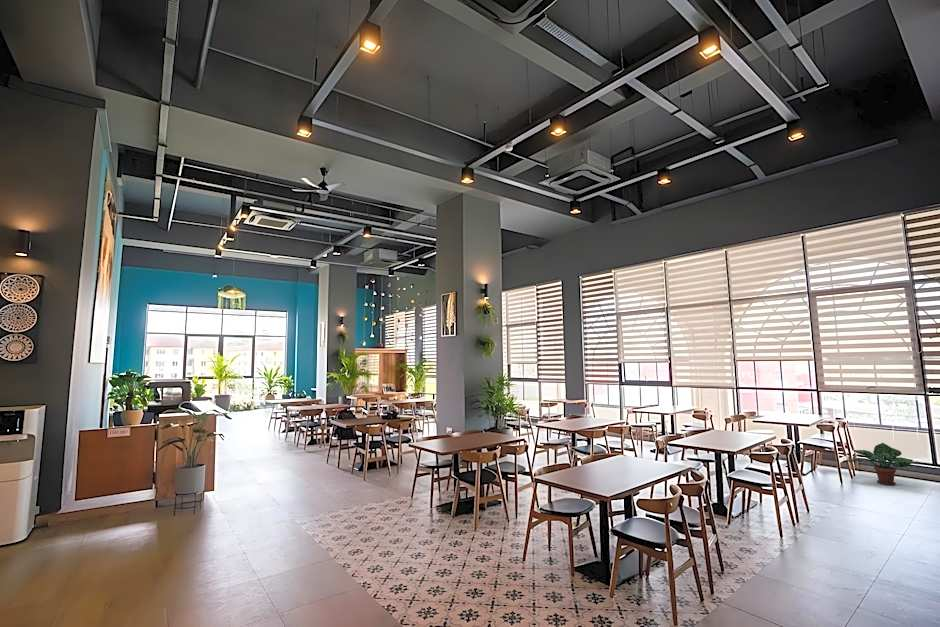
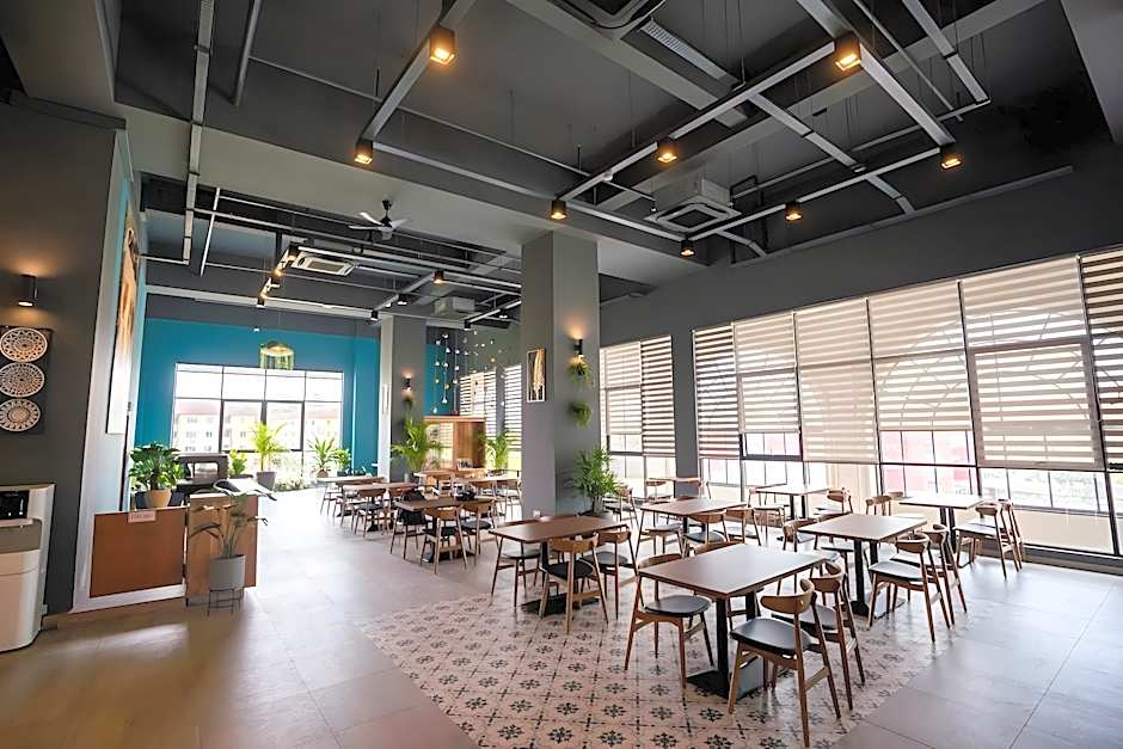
- potted plant (884, 461)
